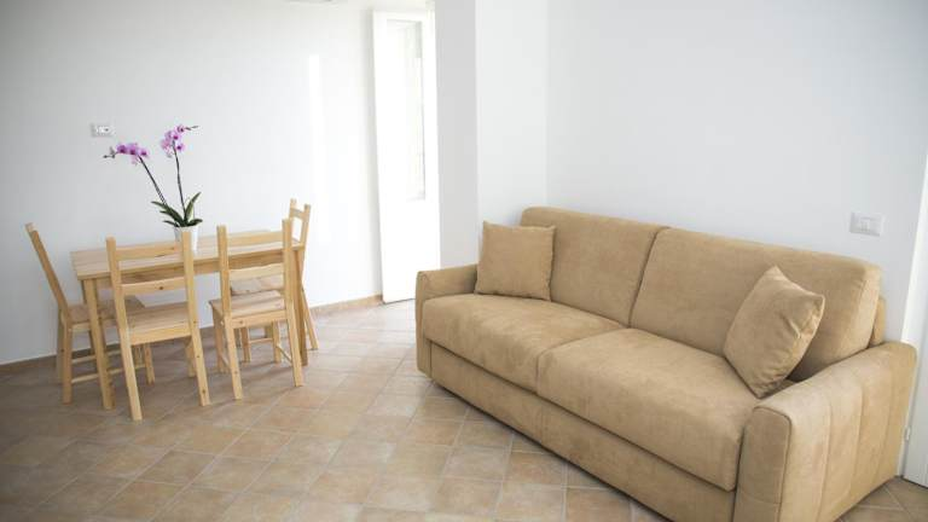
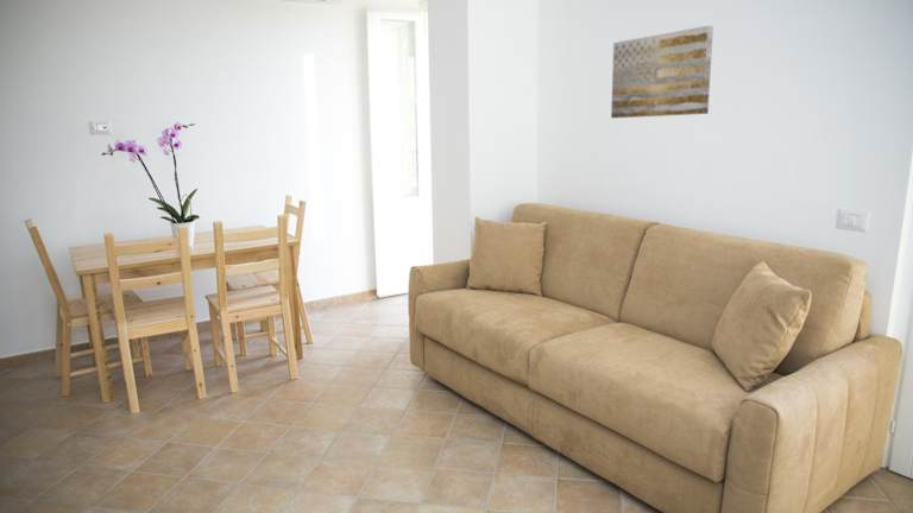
+ wall art (657, 76)
